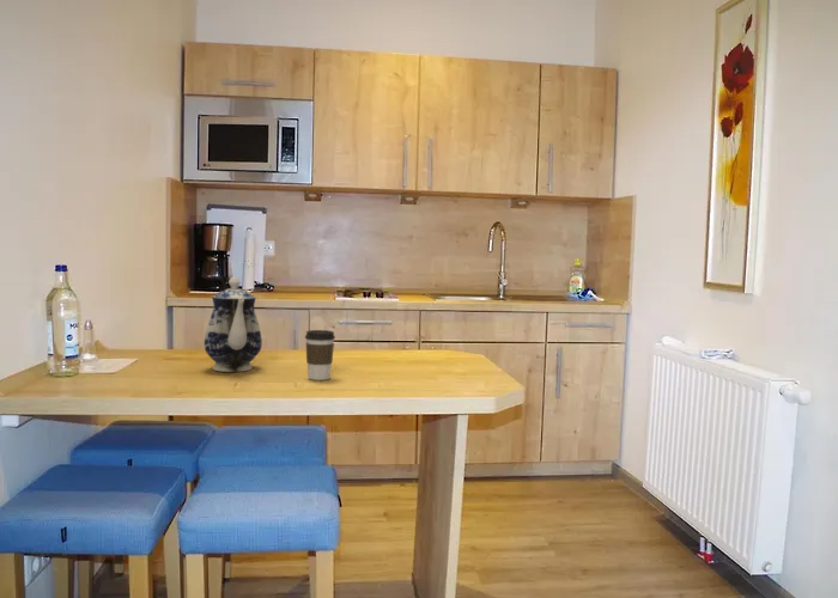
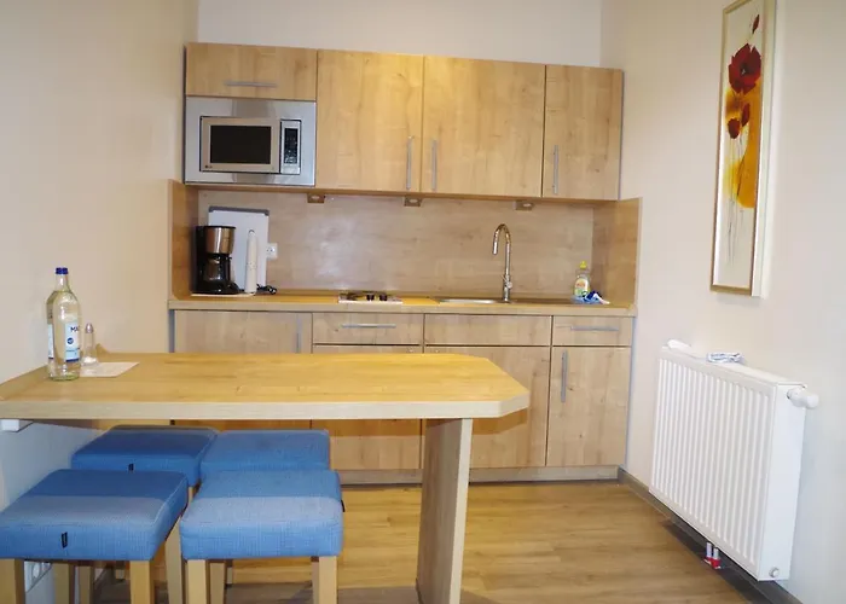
- teapot (233, 323)
- coffee cup (320, 354)
